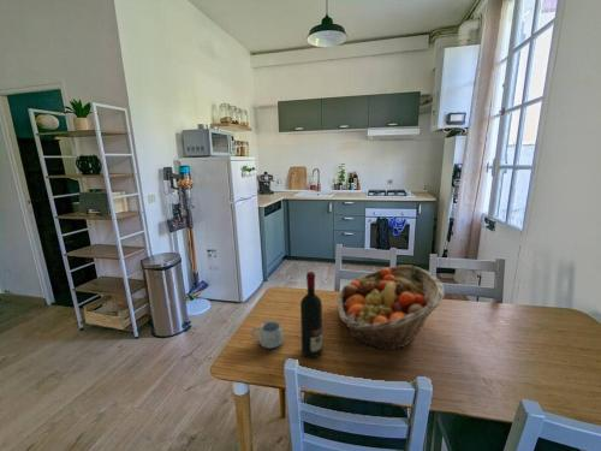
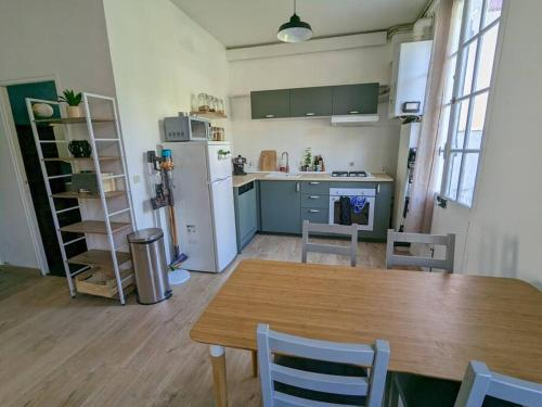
- fruit basket (386, 301)
- mug (267, 334)
- alcohol (311, 313)
